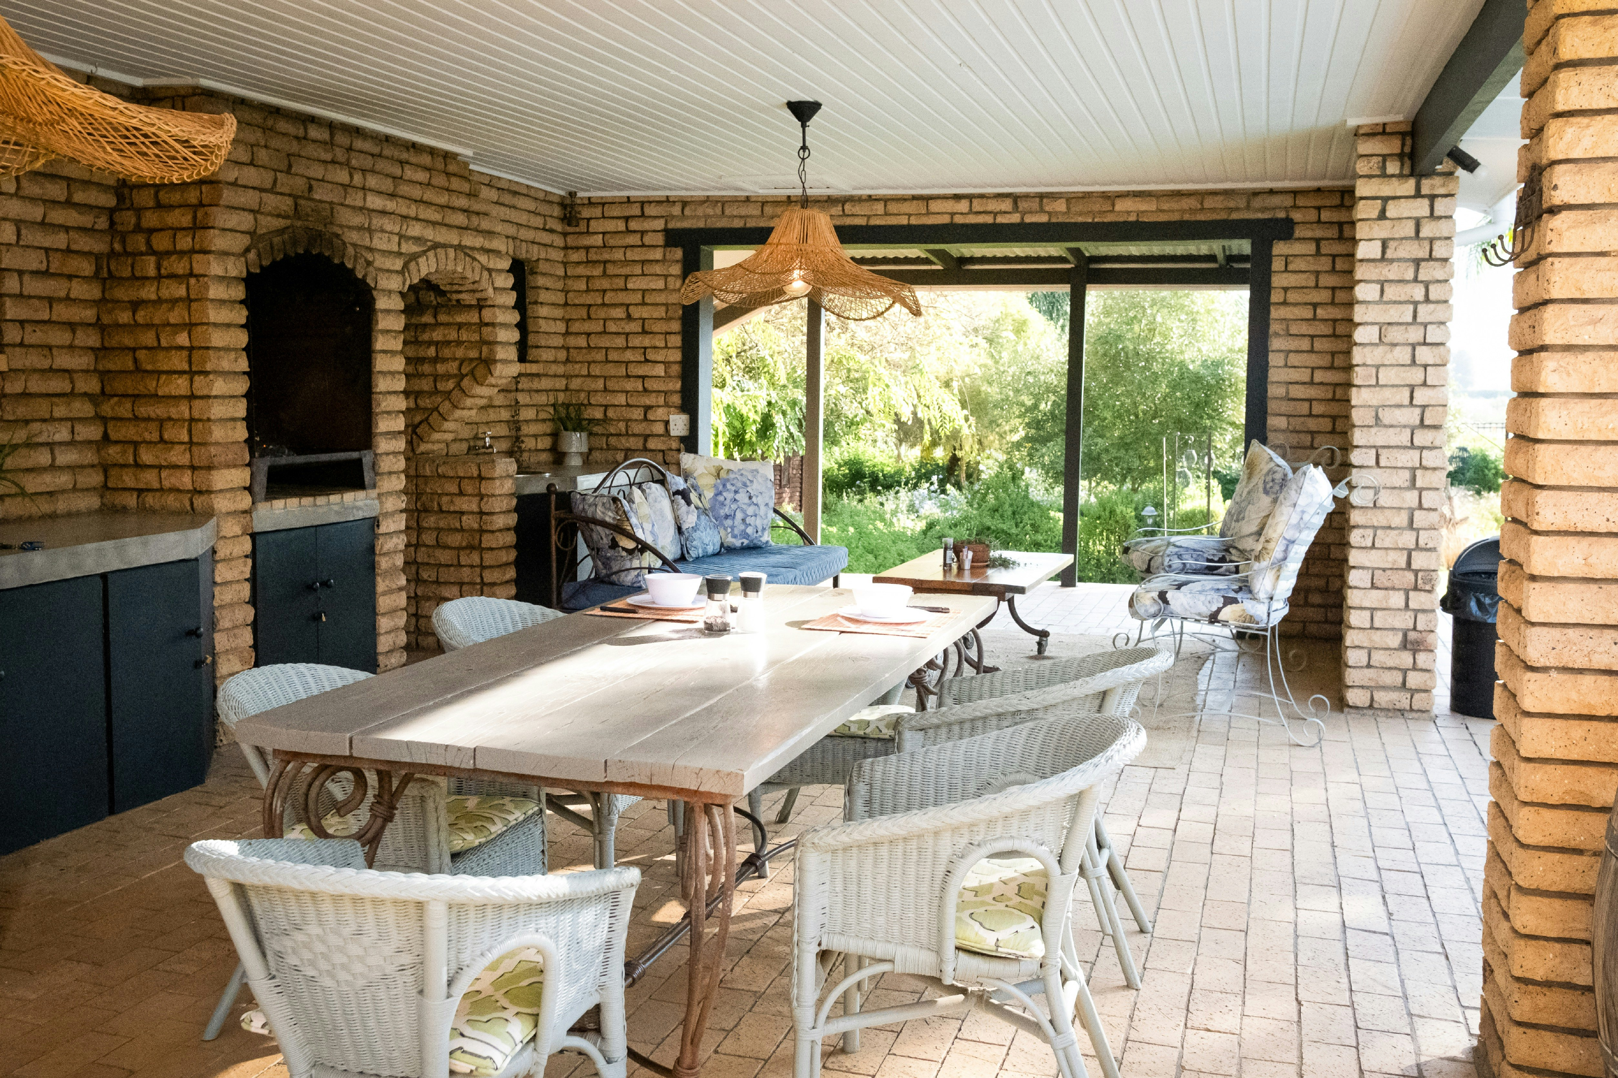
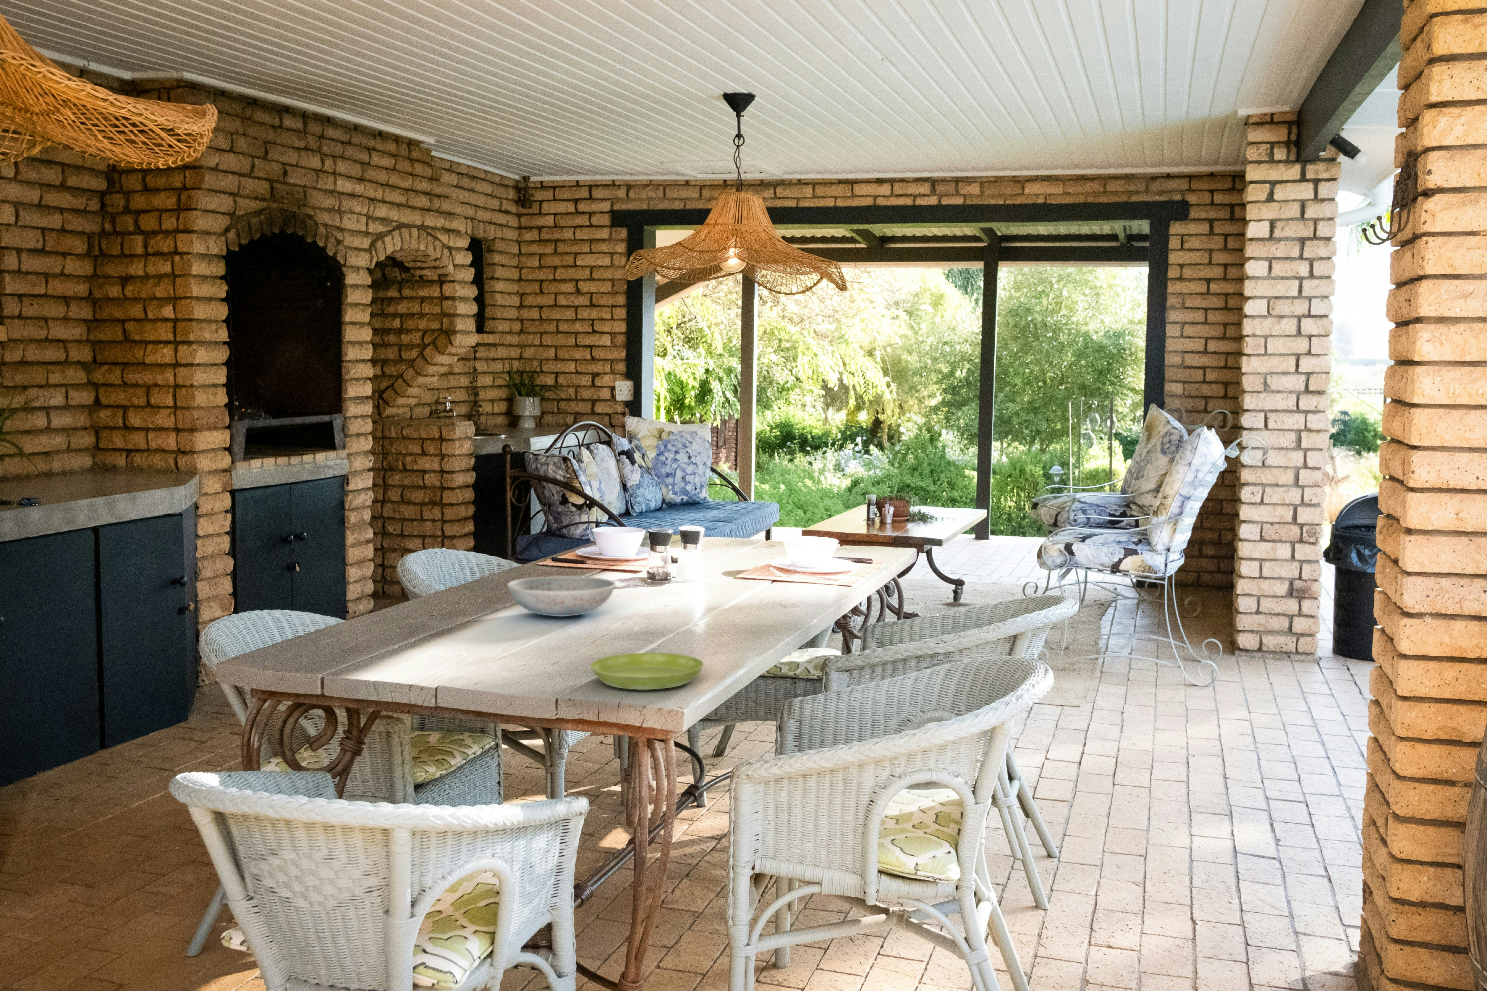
+ dish (562, 598)
+ saucer (647, 671)
